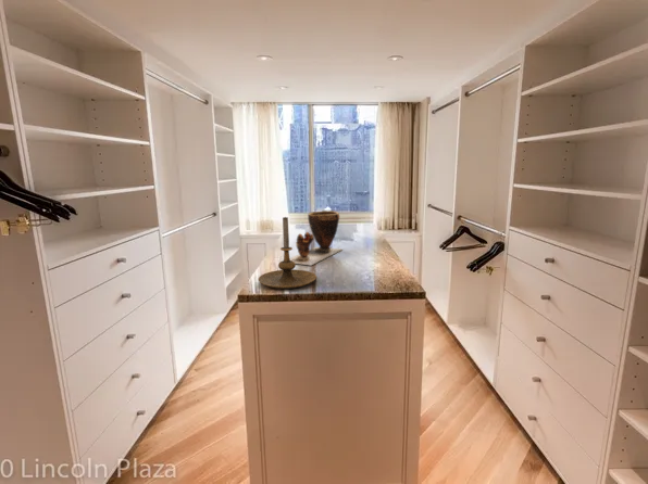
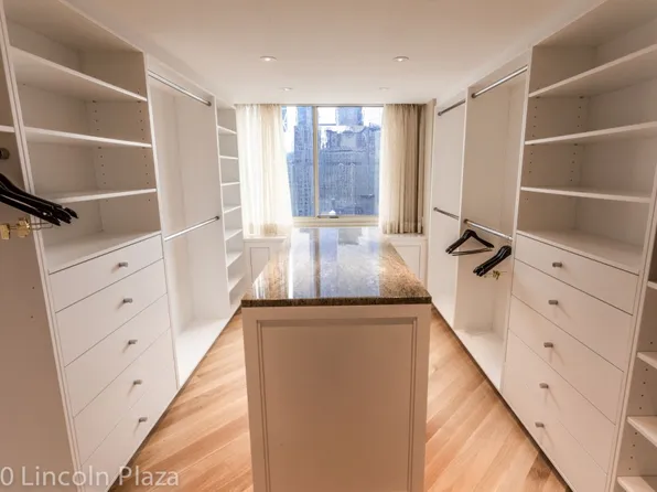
- candle holder (286, 249)
- clay pot (315, 234)
